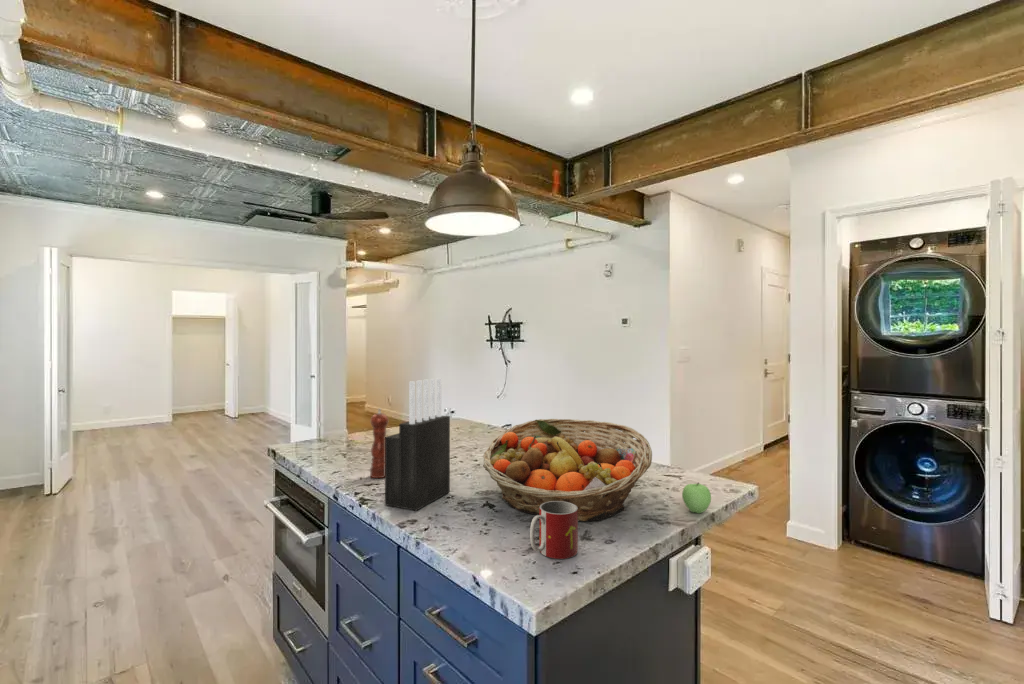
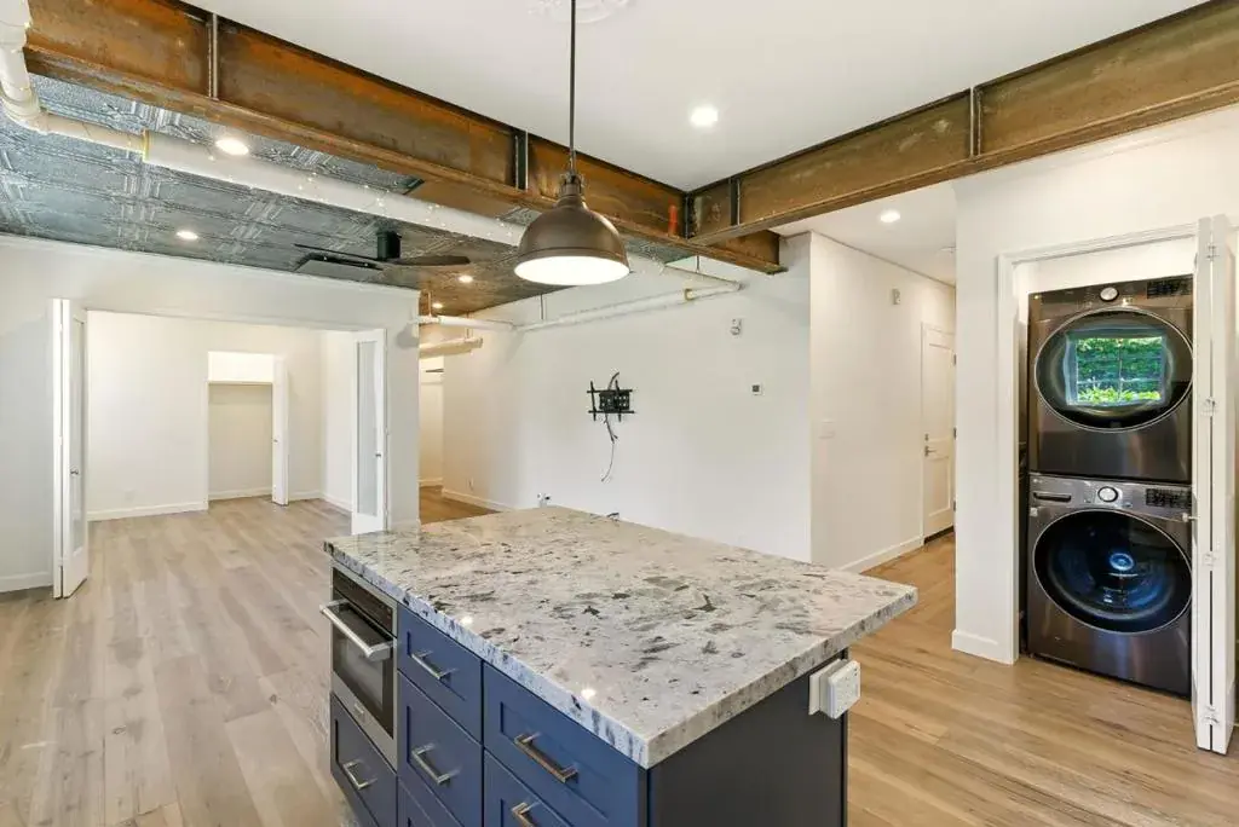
- apple (696, 496)
- knife block (415, 438)
- mug (552, 530)
- fruit basket (564, 464)
- pepper mill (379, 442)
